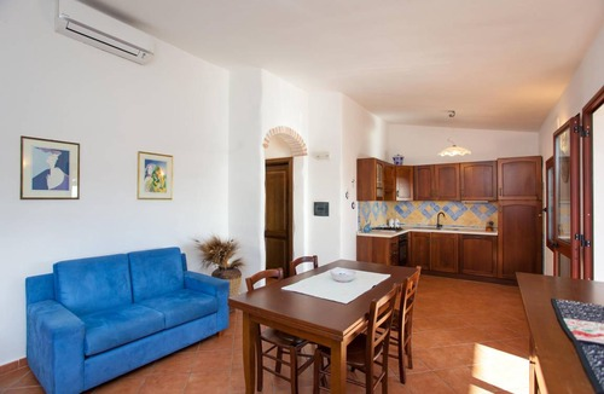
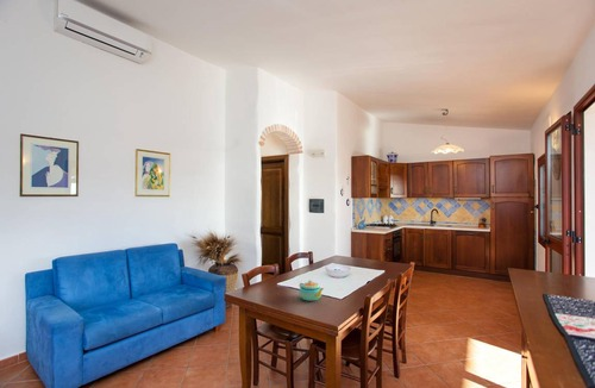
+ teapot (311, 289)
